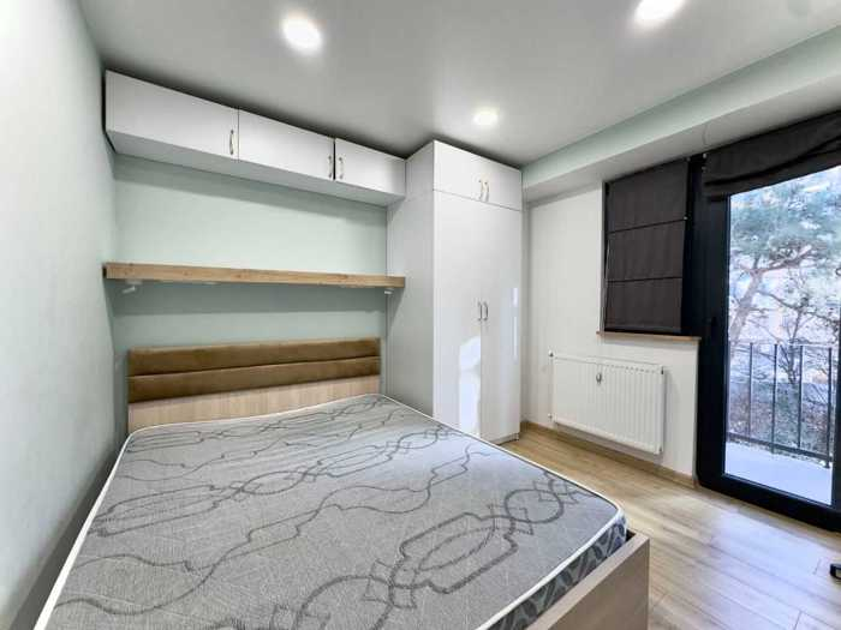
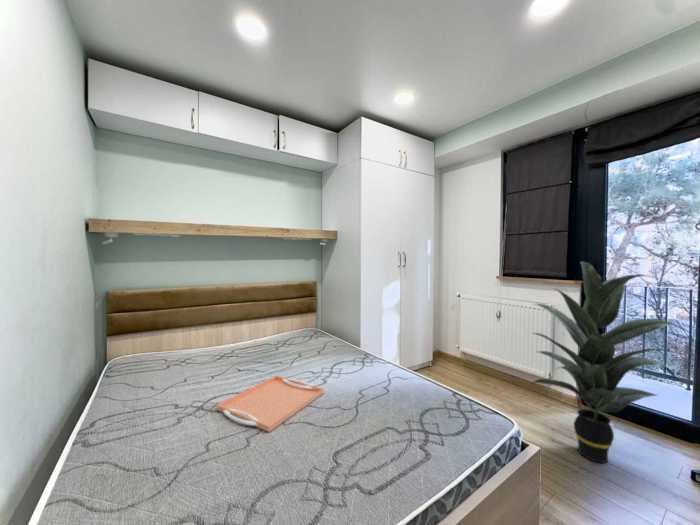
+ serving tray (273, 398)
+ indoor plant (595, 356)
